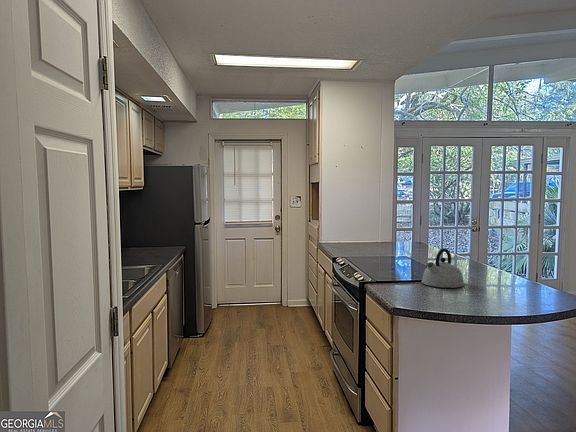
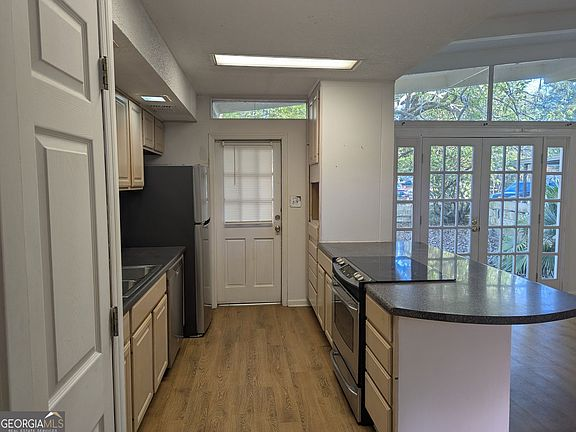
- kettle (441, 266)
